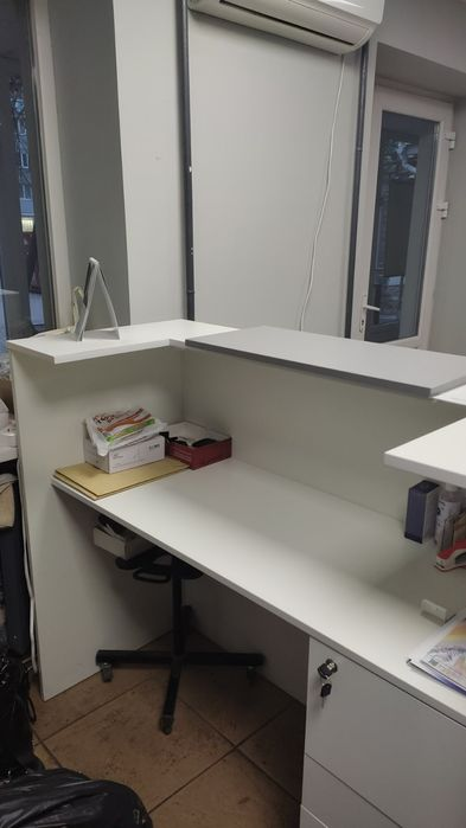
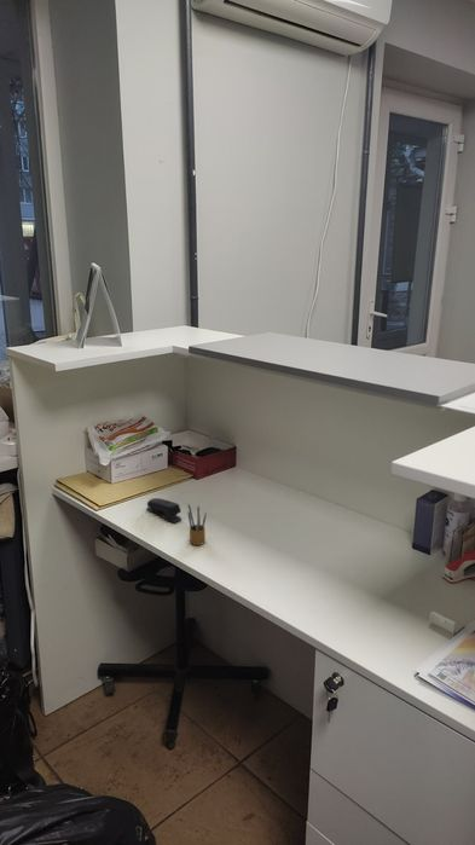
+ pencil box (196, 525)
+ stapler (163, 507)
